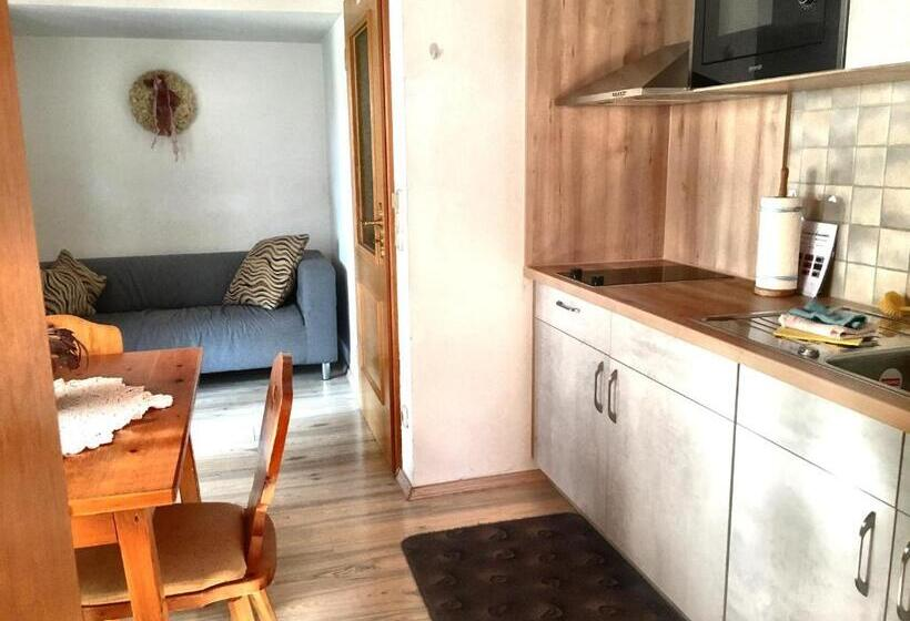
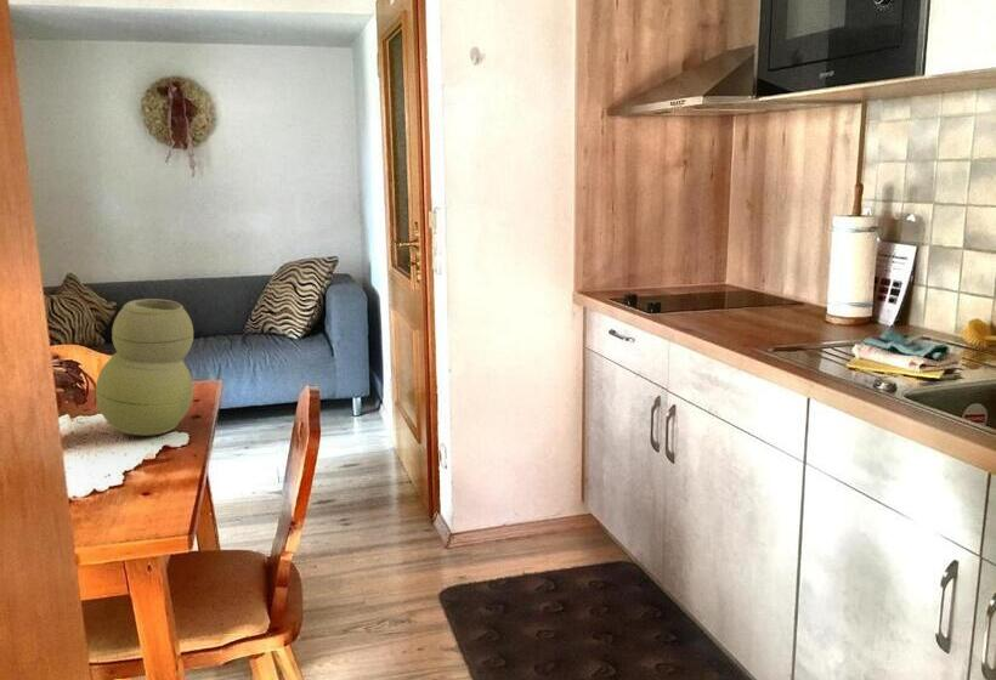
+ vase (145, 367)
